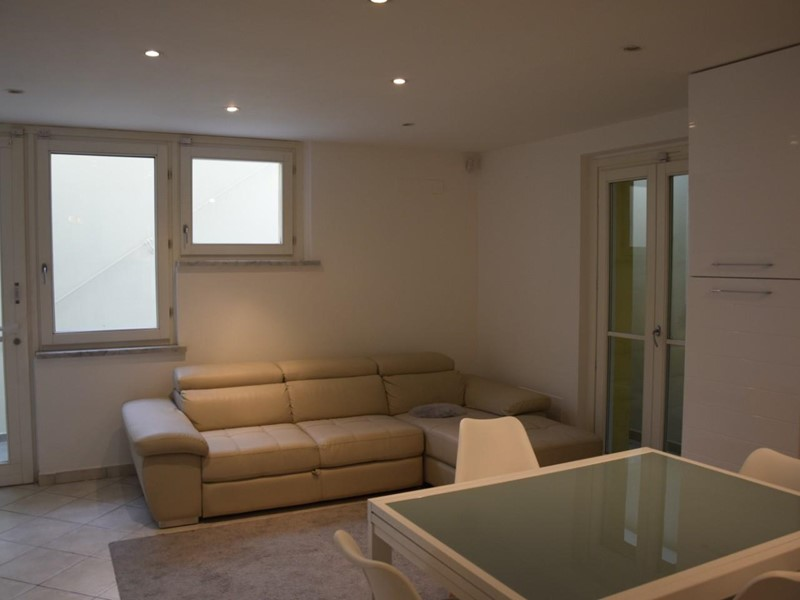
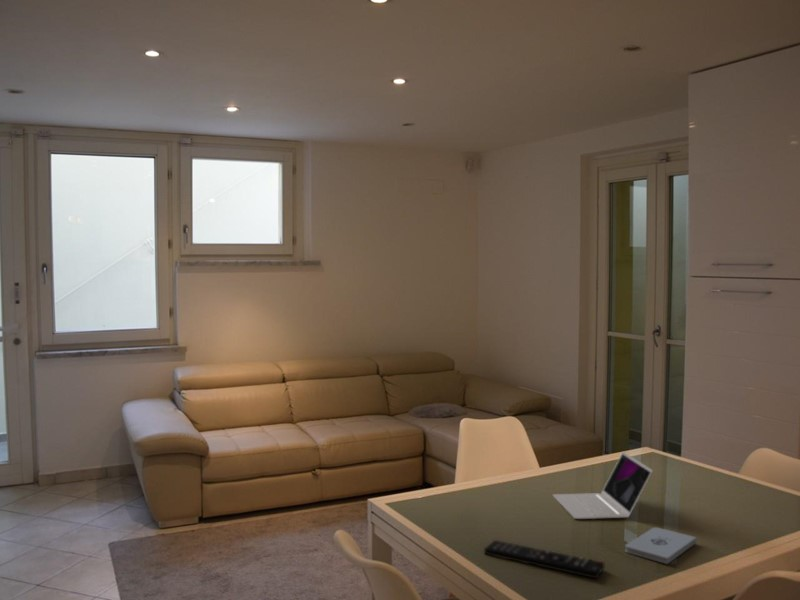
+ laptop (606, 483)
+ notepad (660, 544)
+ remote control (543, 557)
